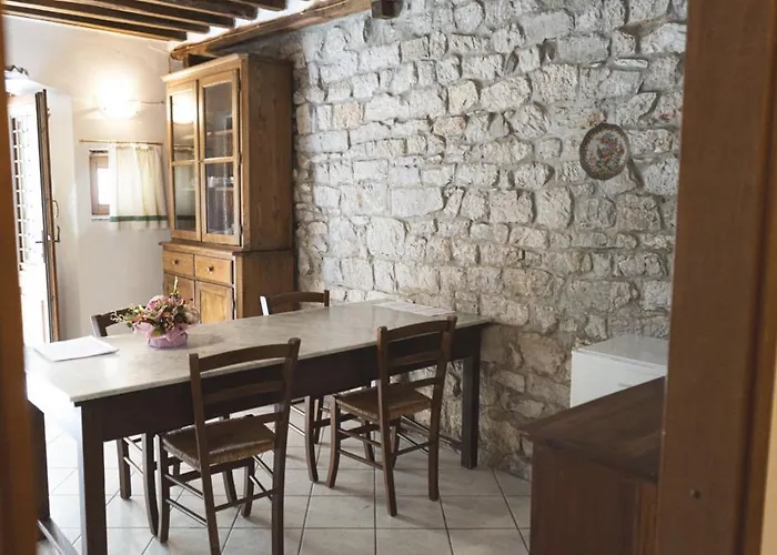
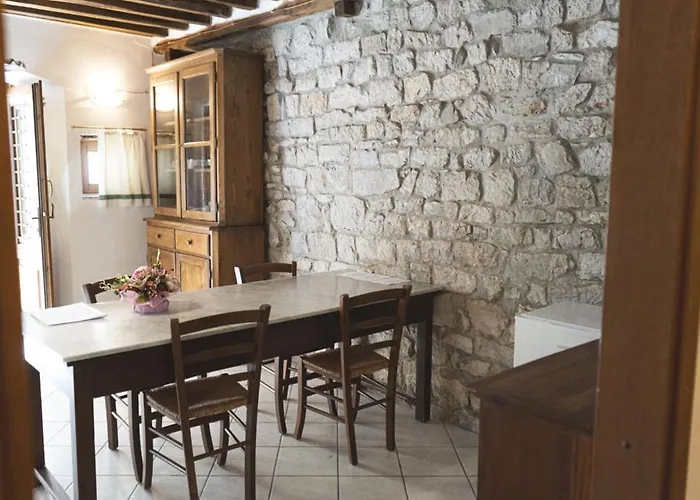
- decorative plate (605, 151)
